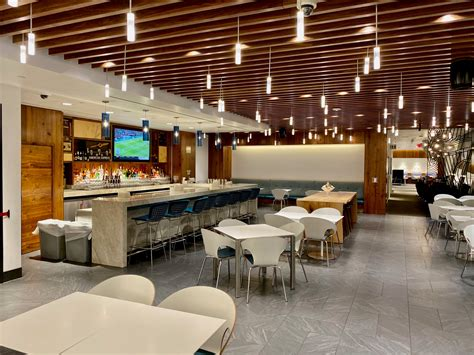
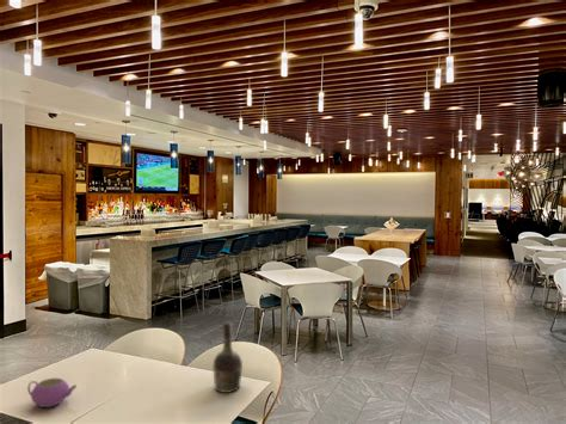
+ cognac bottle (227, 355)
+ teapot (51, 393)
